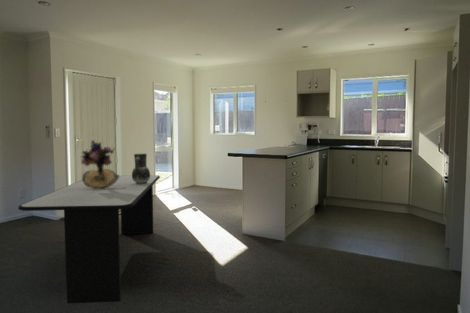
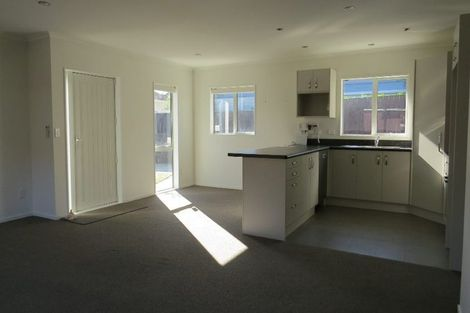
- dining table (107, 223)
- ceramic jug (141, 168)
- bouquet (98, 163)
